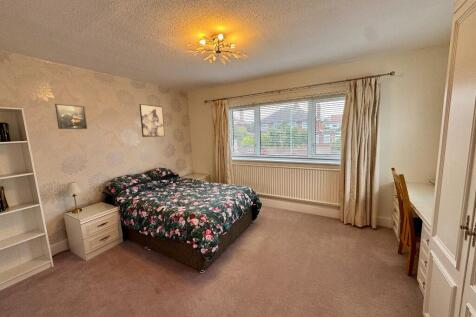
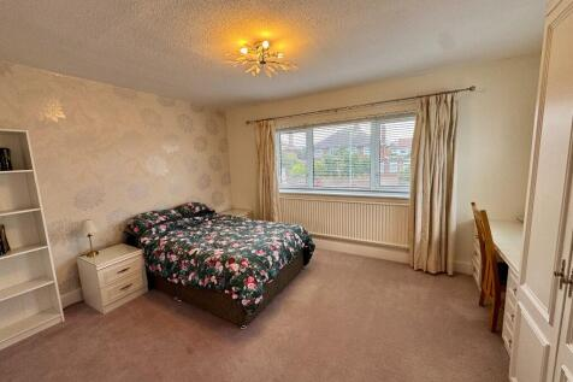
- wall art (152, 121)
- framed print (72, 117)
